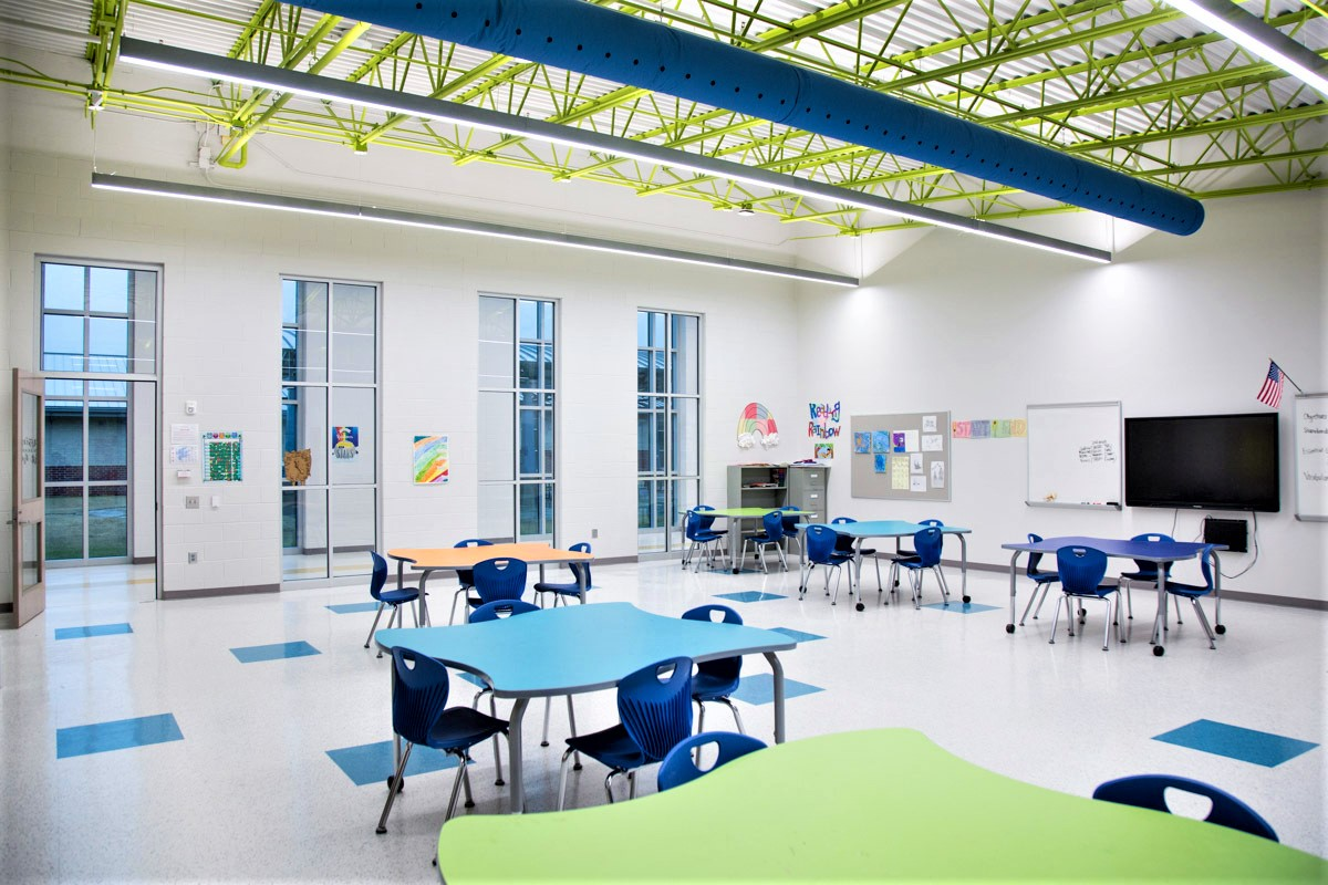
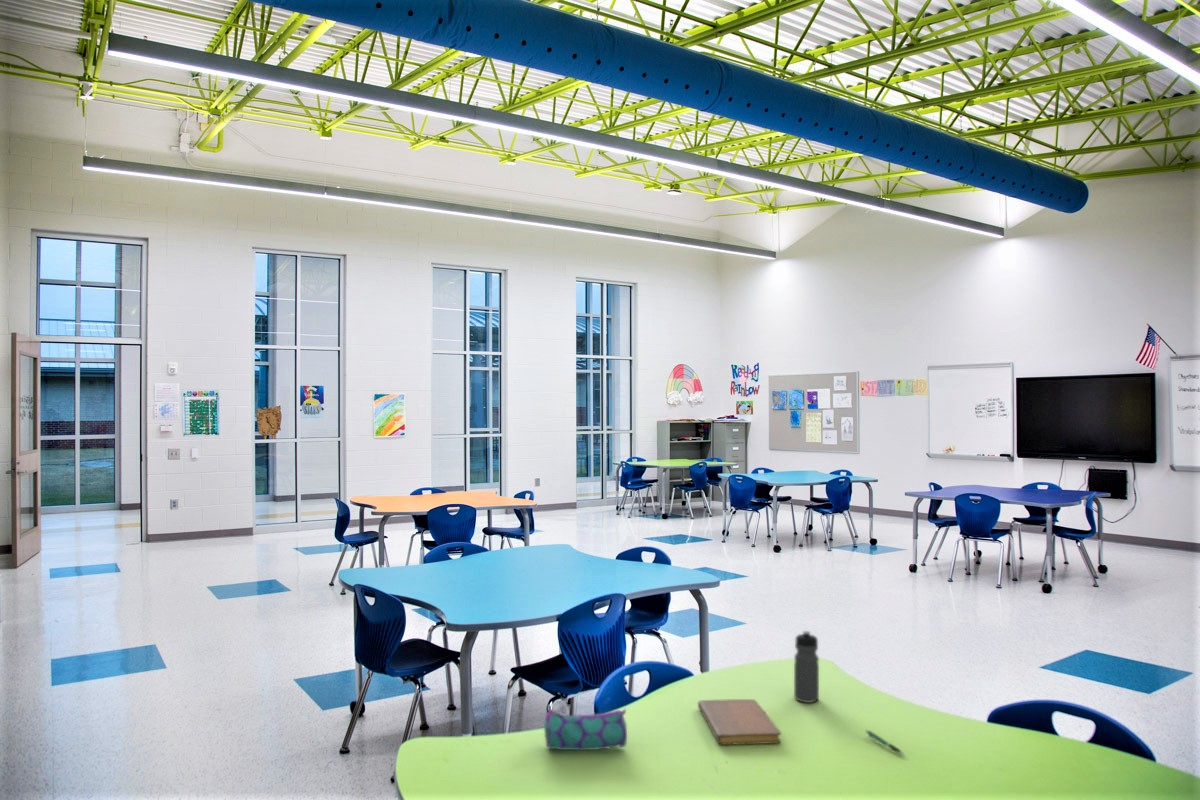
+ notebook (737, 720)
+ pen (884, 742)
+ pencil case (585, 728)
+ water bottle (806, 665)
